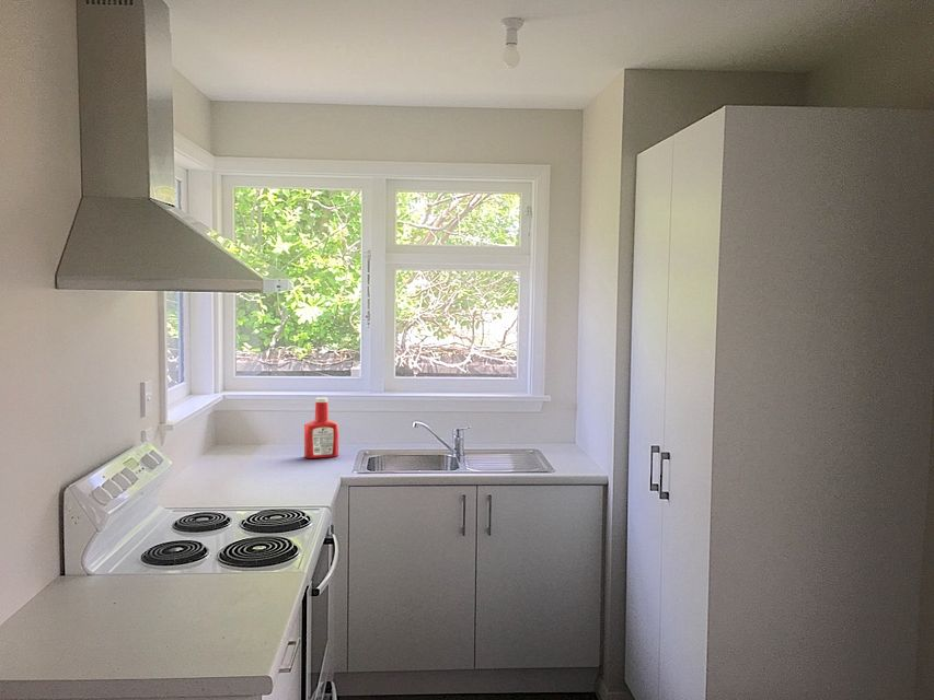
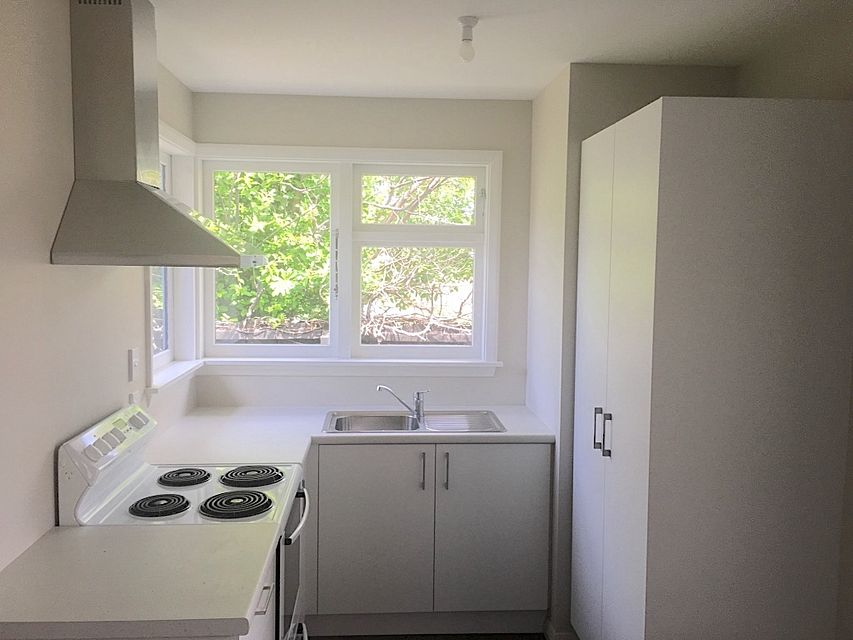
- soap bottle (321, 427)
